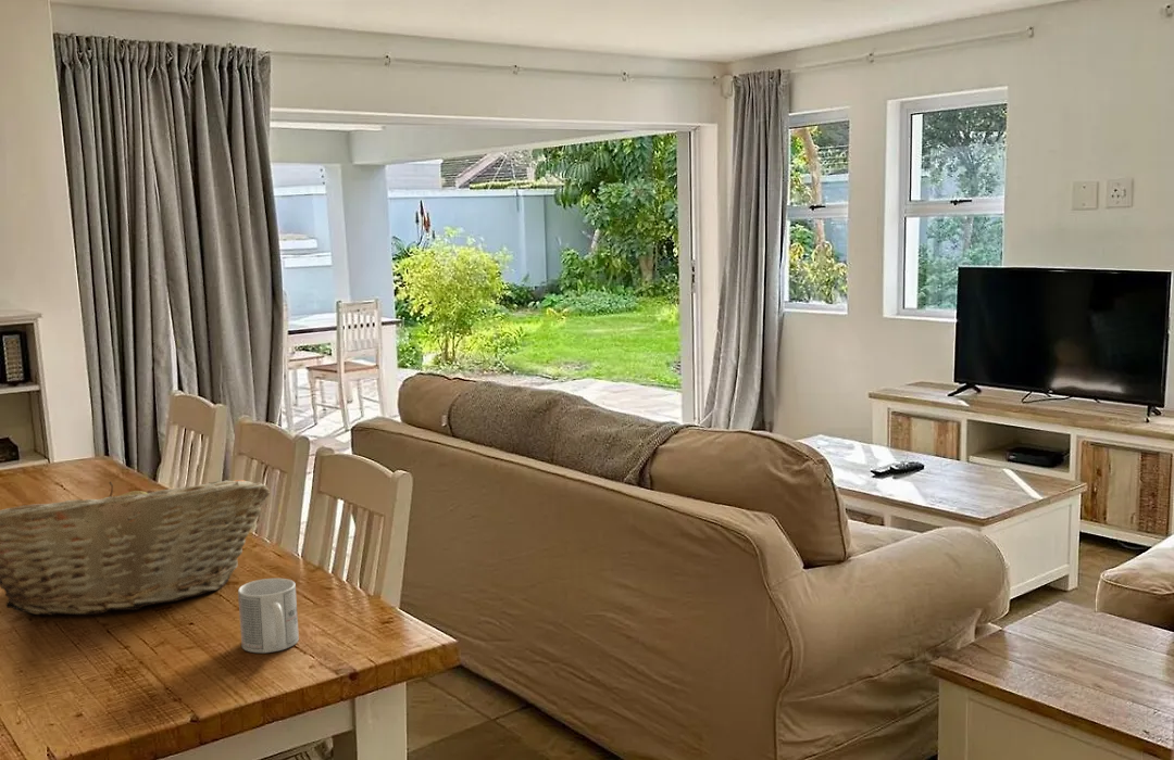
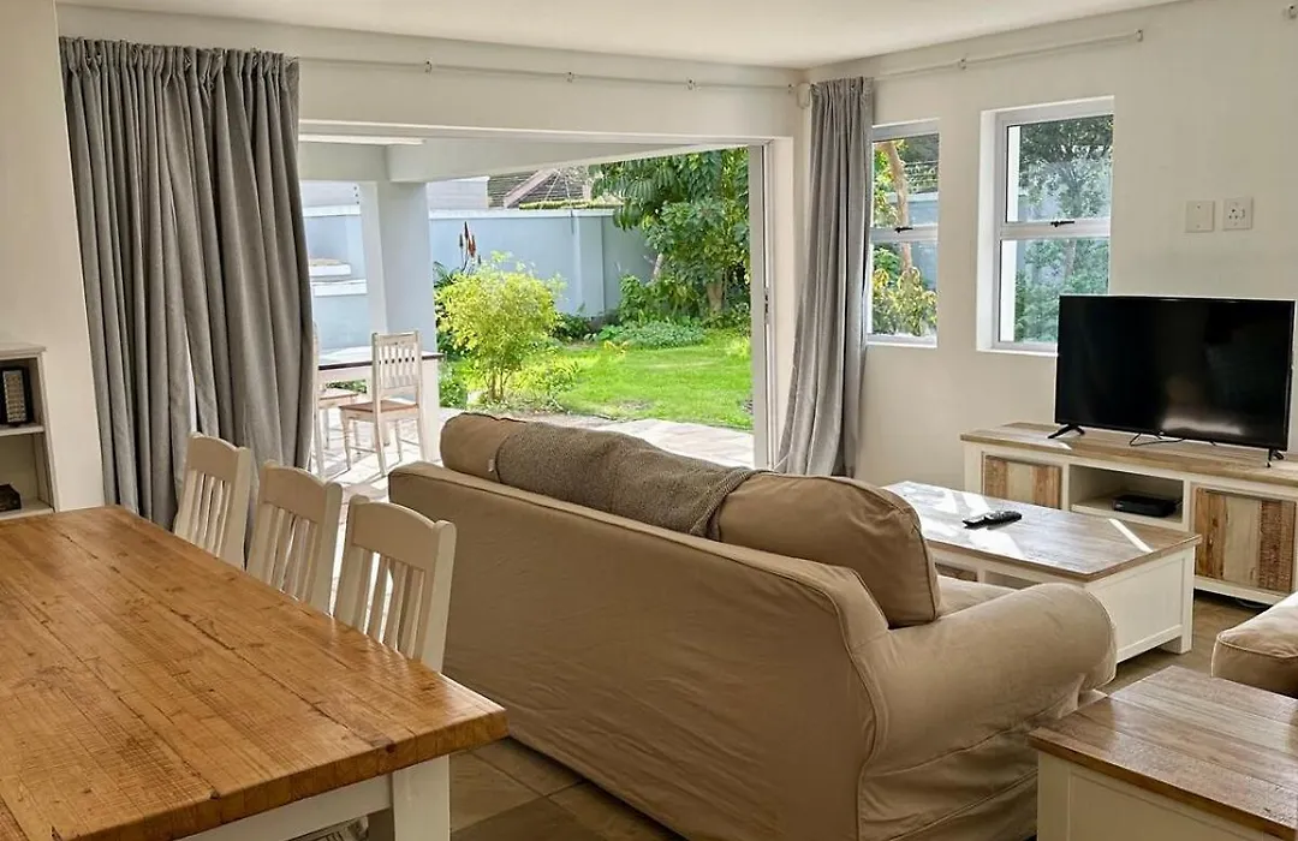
- fruit basket (120, 532)
- mug (271, 618)
